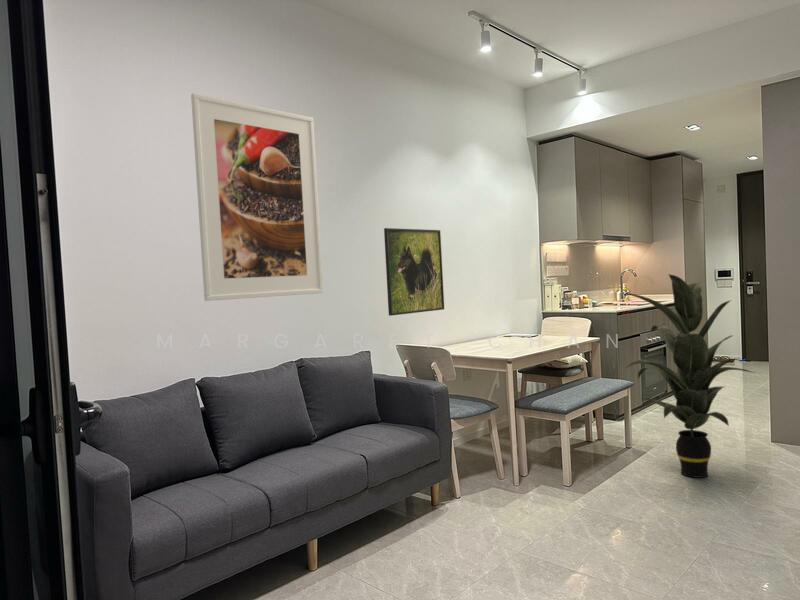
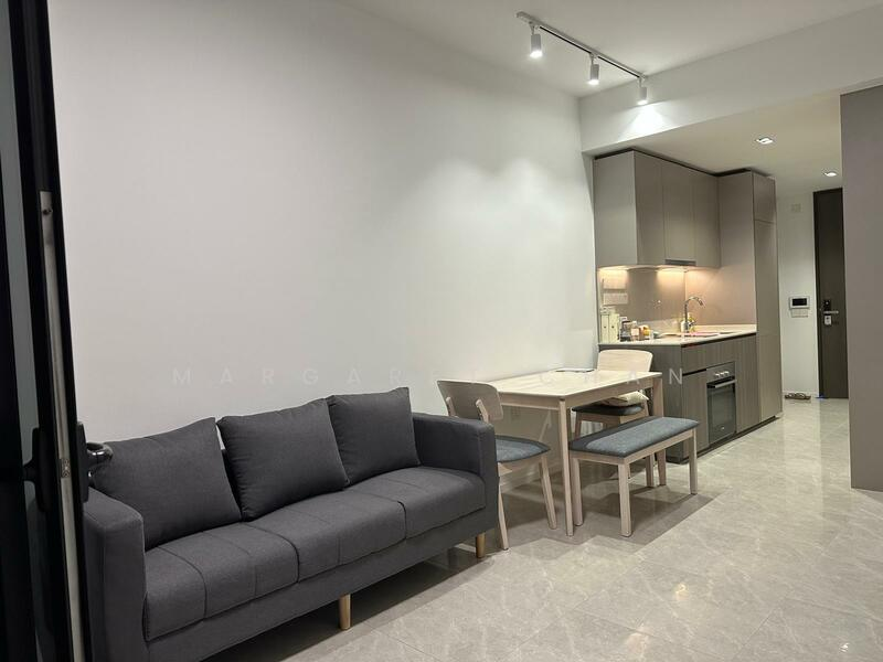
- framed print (262, 202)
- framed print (415, 270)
- indoor plant (681, 374)
